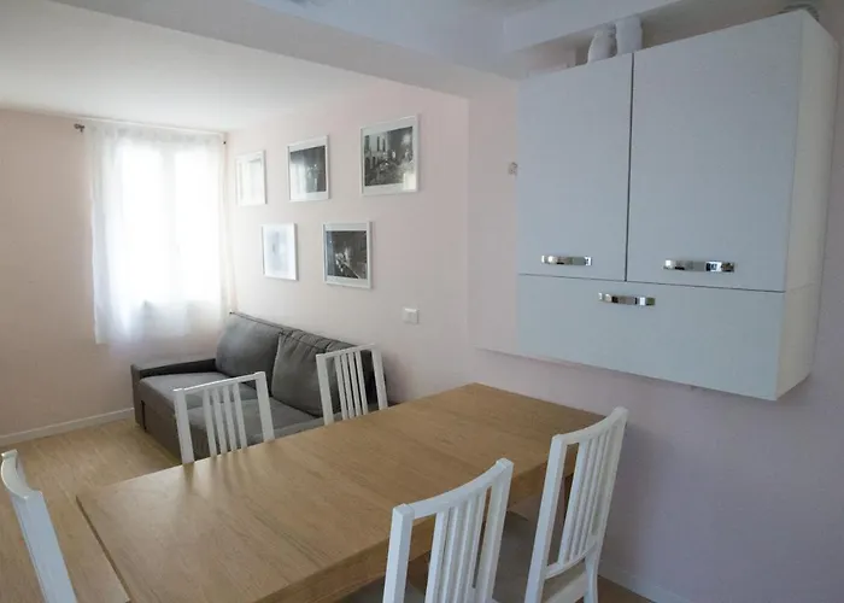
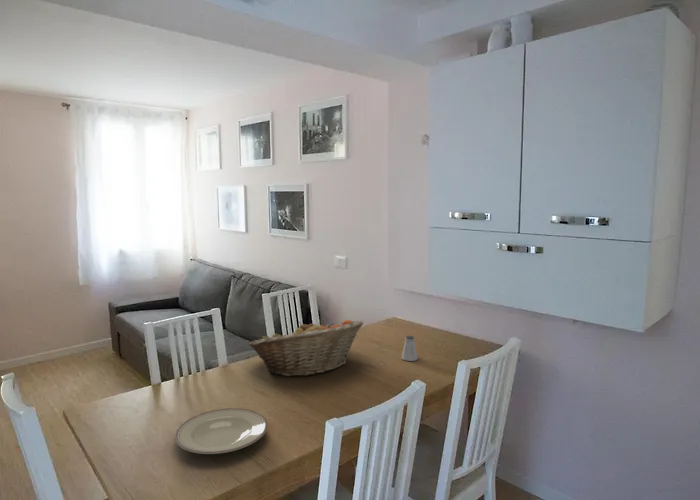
+ fruit basket (308, 342)
+ plate (222, 433)
+ saltshaker (409, 347)
